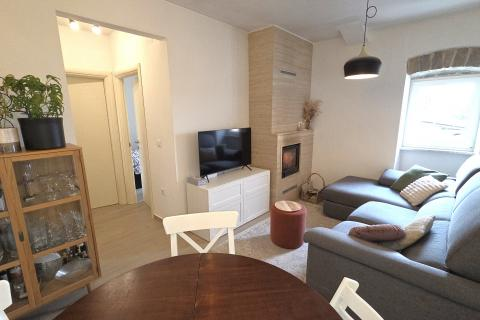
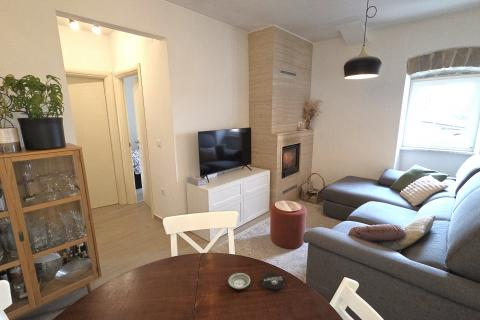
+ coaster (273, 281)
+ saucer (239, 282)
